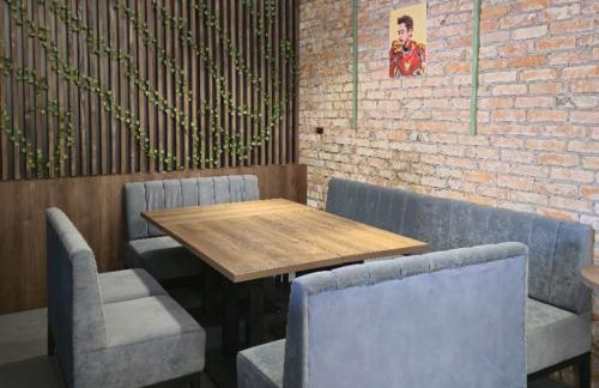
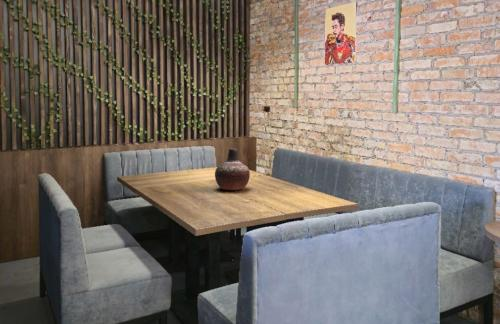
+ vase (232, 168)
